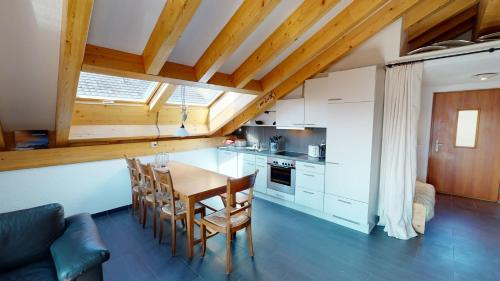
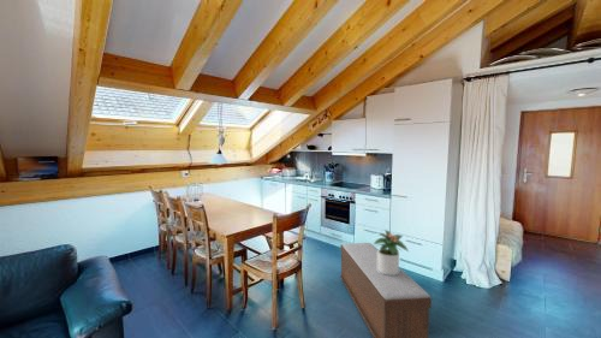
+ bench (375, 285)
+ potted plant (389, 251)
